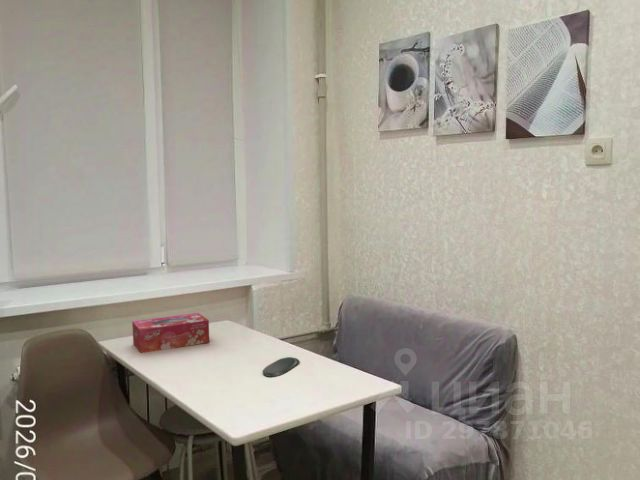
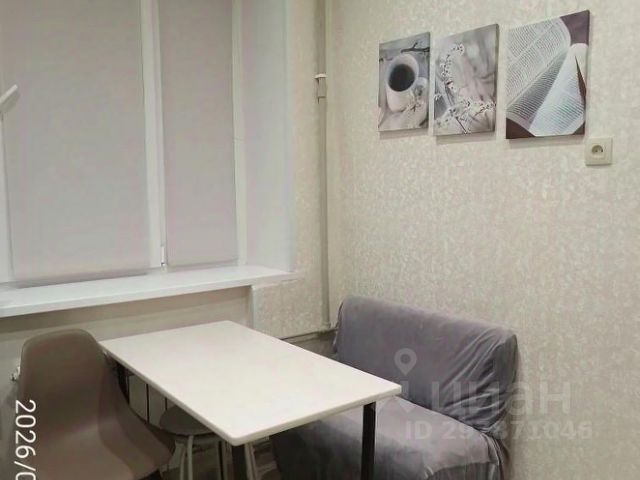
- oval tray (281, 366)
- tissue box (171, 332)
